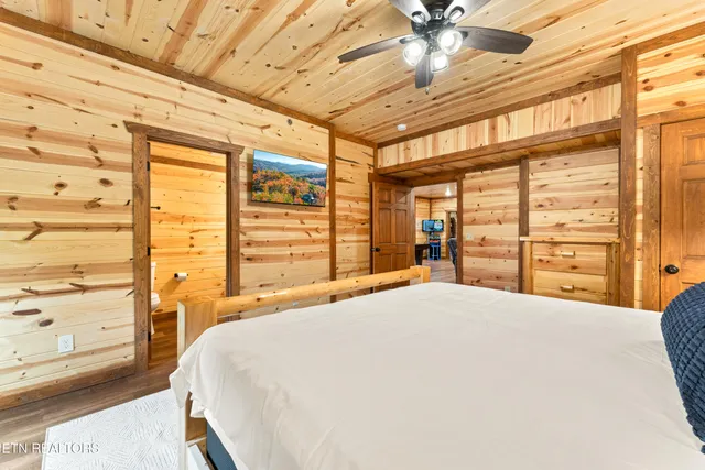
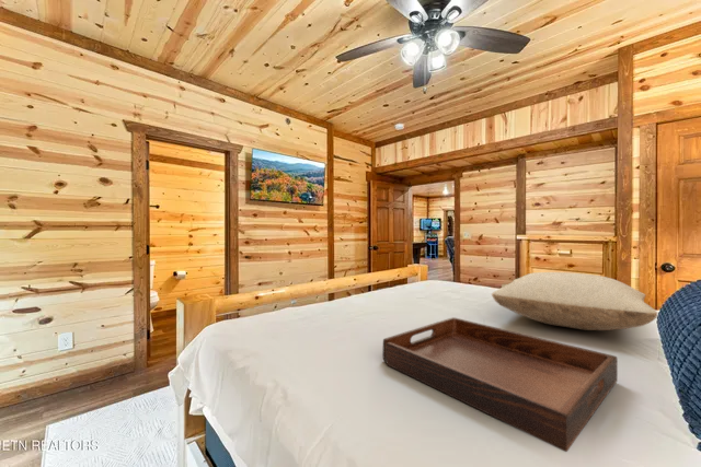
+ pillow (566, 299)
+ serving tray (489, 359)
